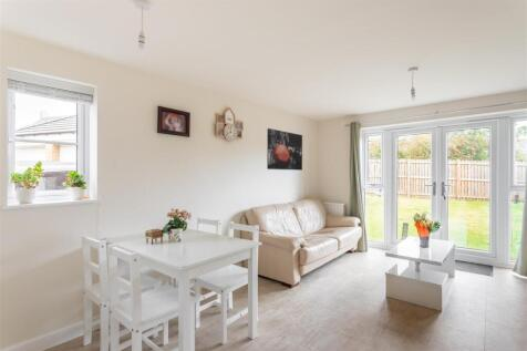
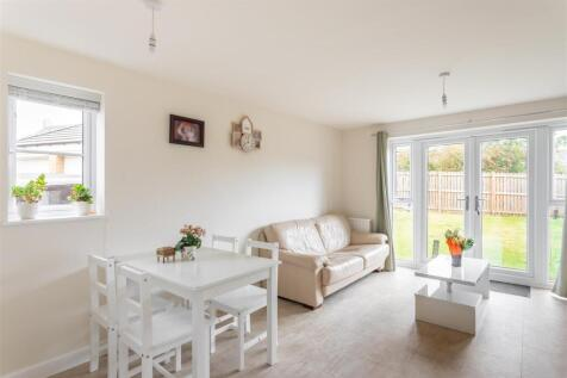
- wall art (286, 151)
